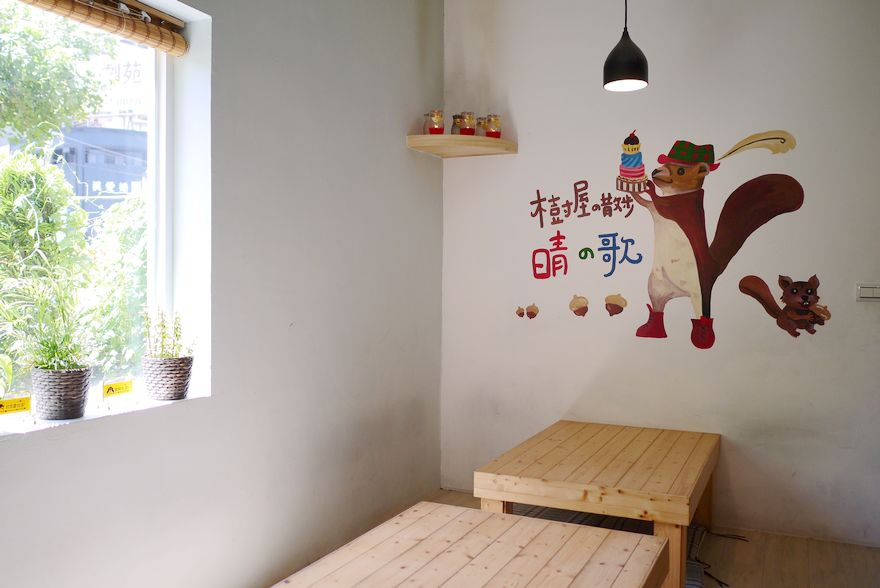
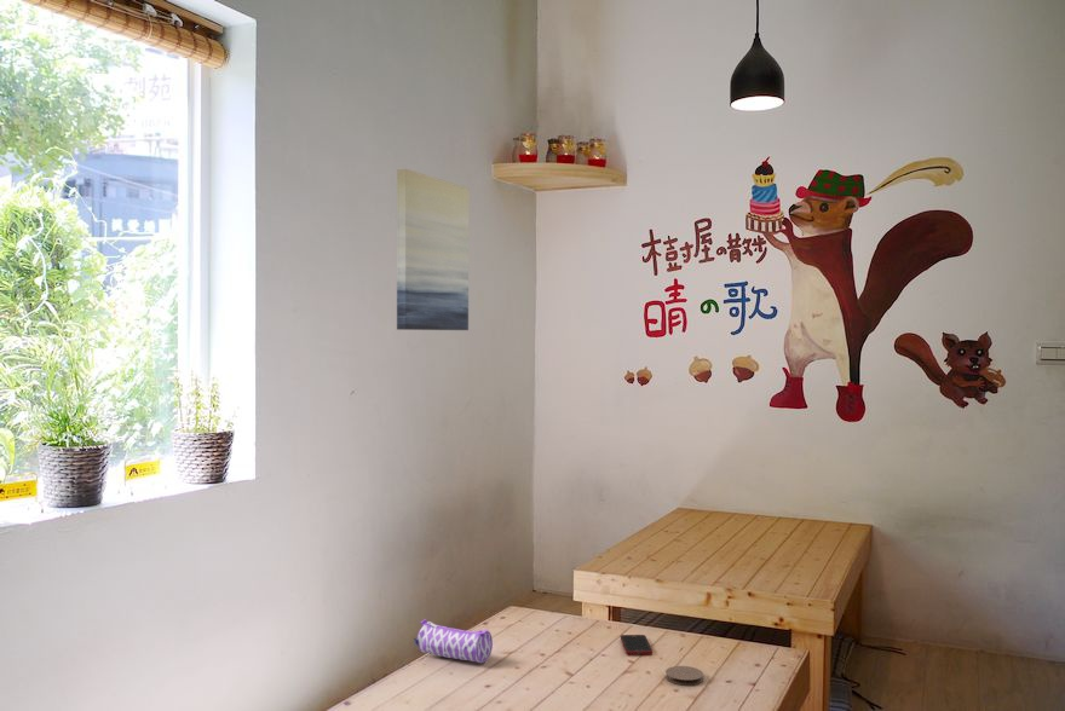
+ wall art (434, 254)
+ coaster (684, 675)
+ pencil case (454, 640)
+ cell phone (635, 644)
